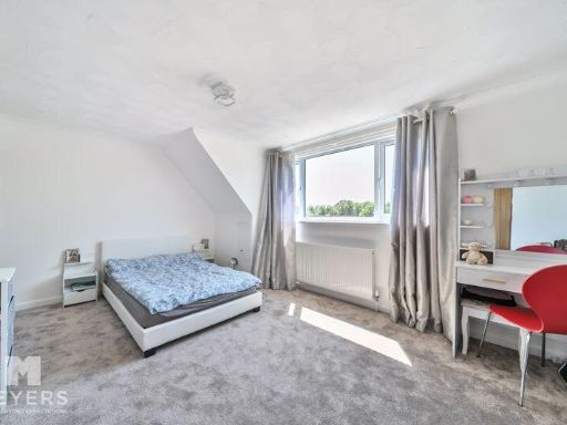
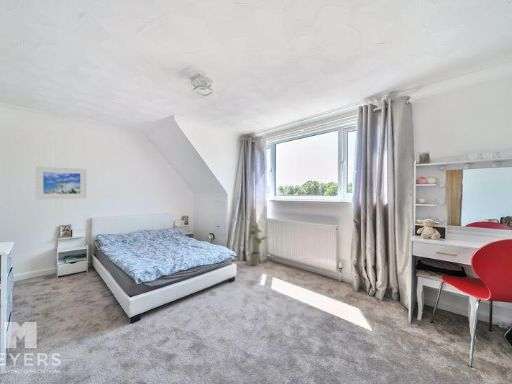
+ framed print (62, 183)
+ house plant (257, 245)
